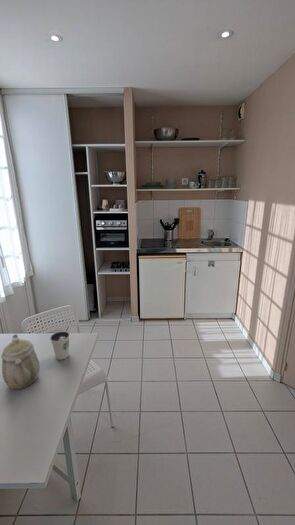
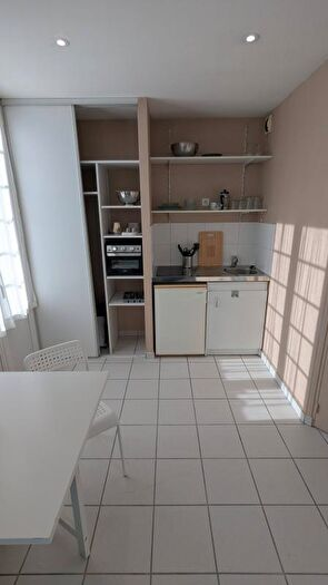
- teapot (19, 359)
- dixie cup (61, 346)
